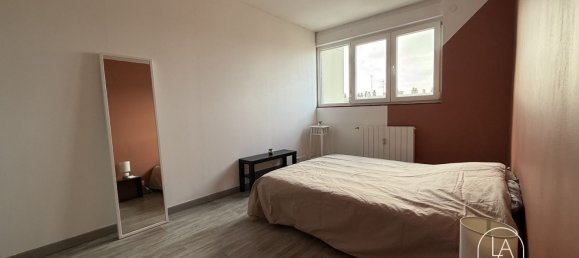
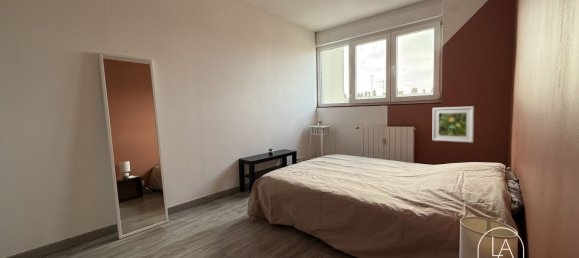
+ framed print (452, 124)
